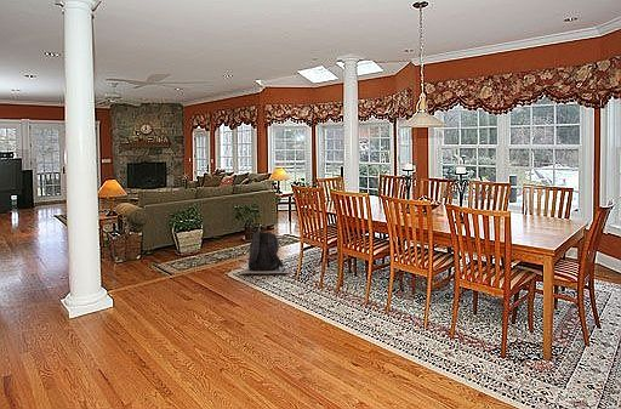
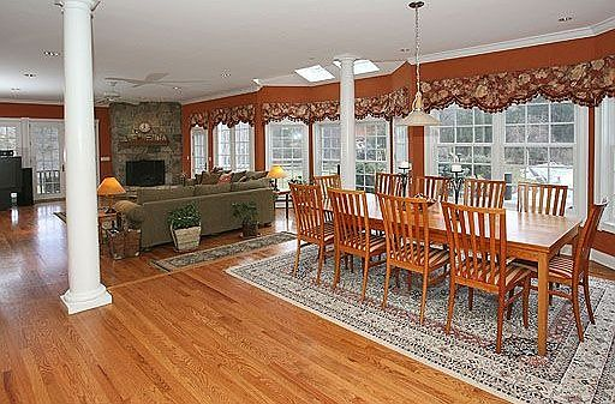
- backpack (267, 250)
